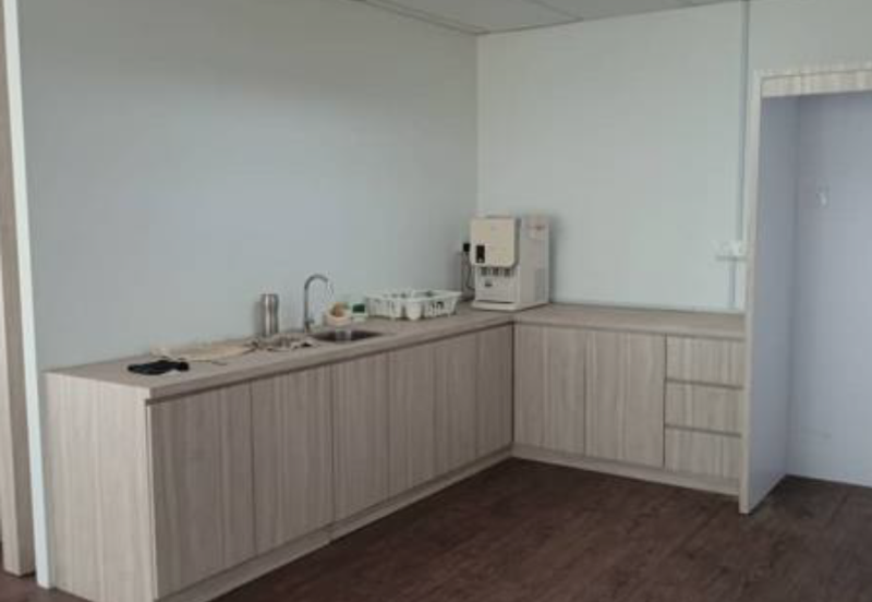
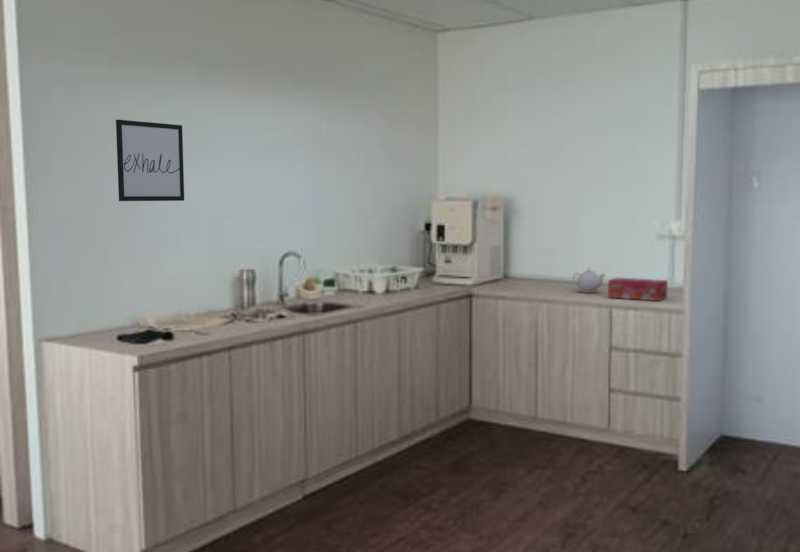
+ teapot (588, 279)
+ wall art (151, 161)
+ tissue box (637, 288)
